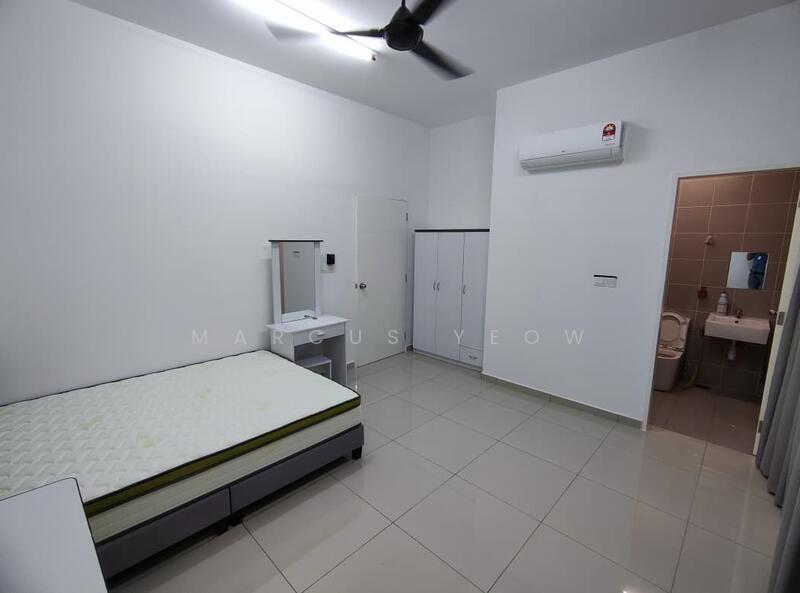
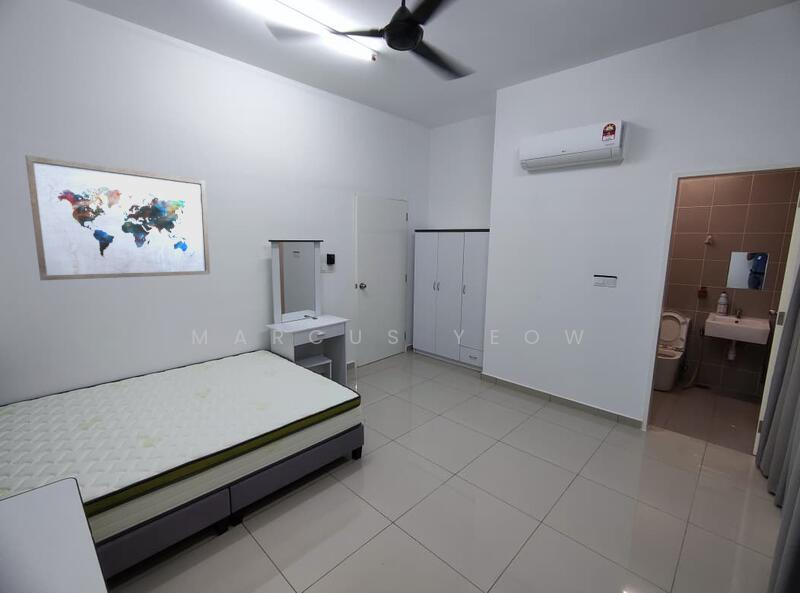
+ wall art (132, 224)
